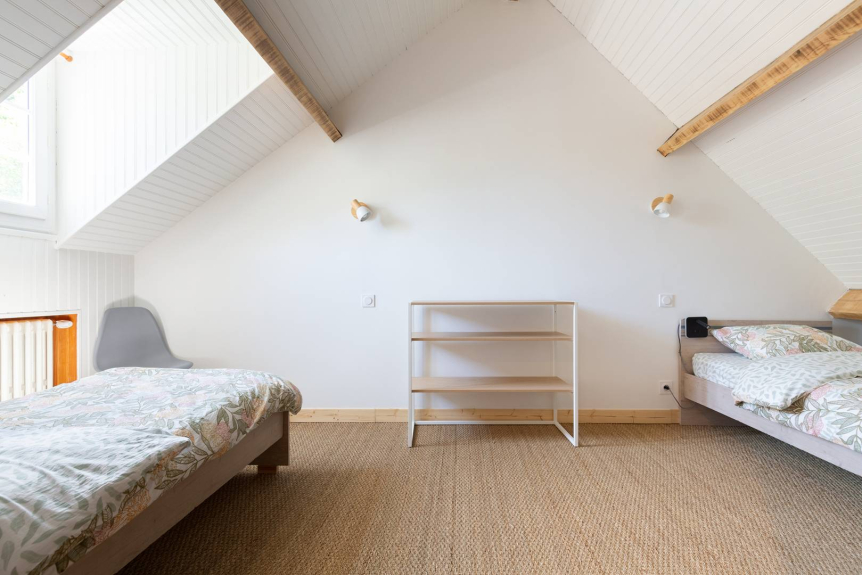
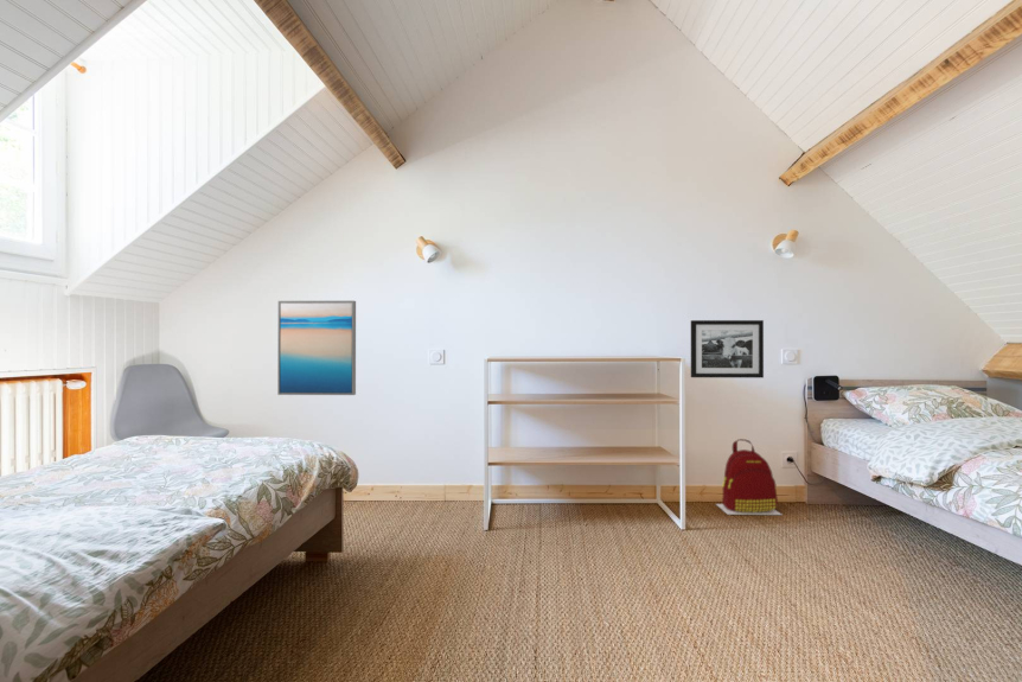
+ backpack (747, 474)
+ picture frame (727, 349)
+ wall art (317, 348)
